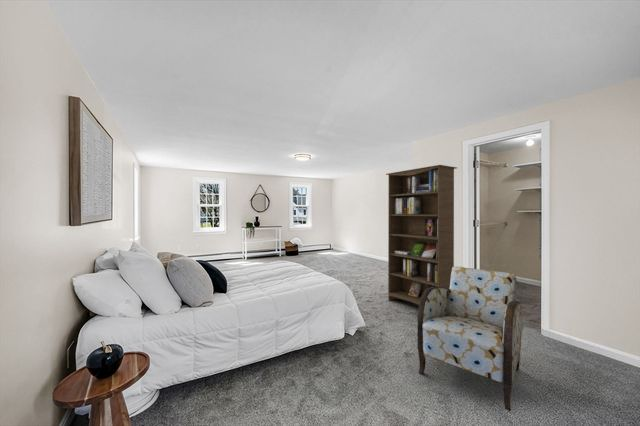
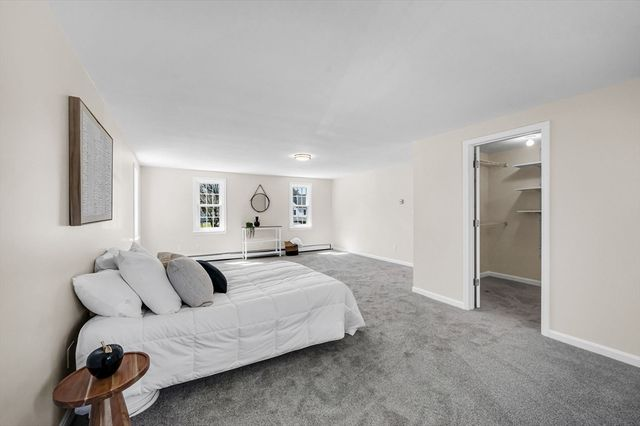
- bookcase (418, 239)
- armchair (473, 322)
